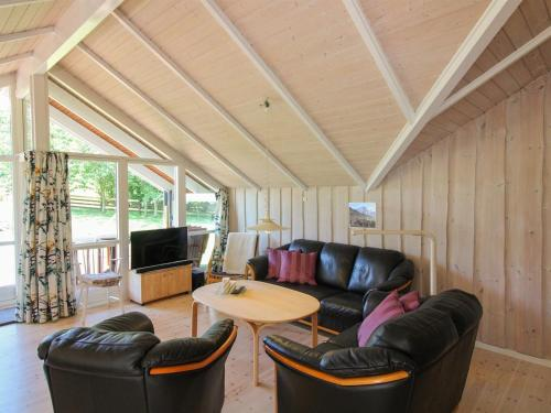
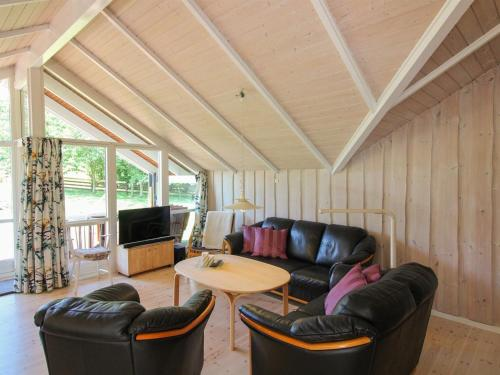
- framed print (363, 215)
